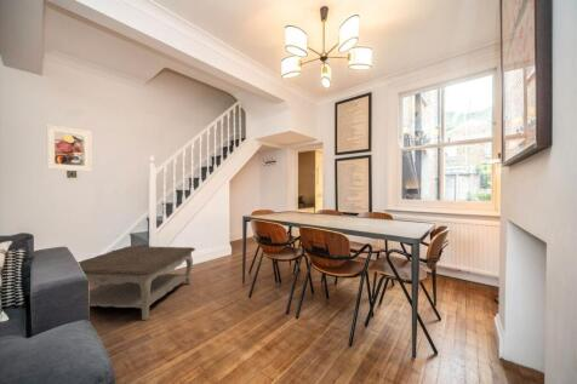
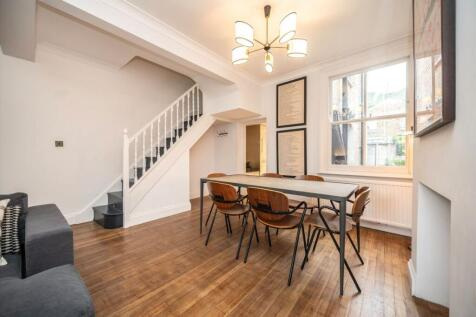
- coffee table (136, 276)
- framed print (69, 149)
